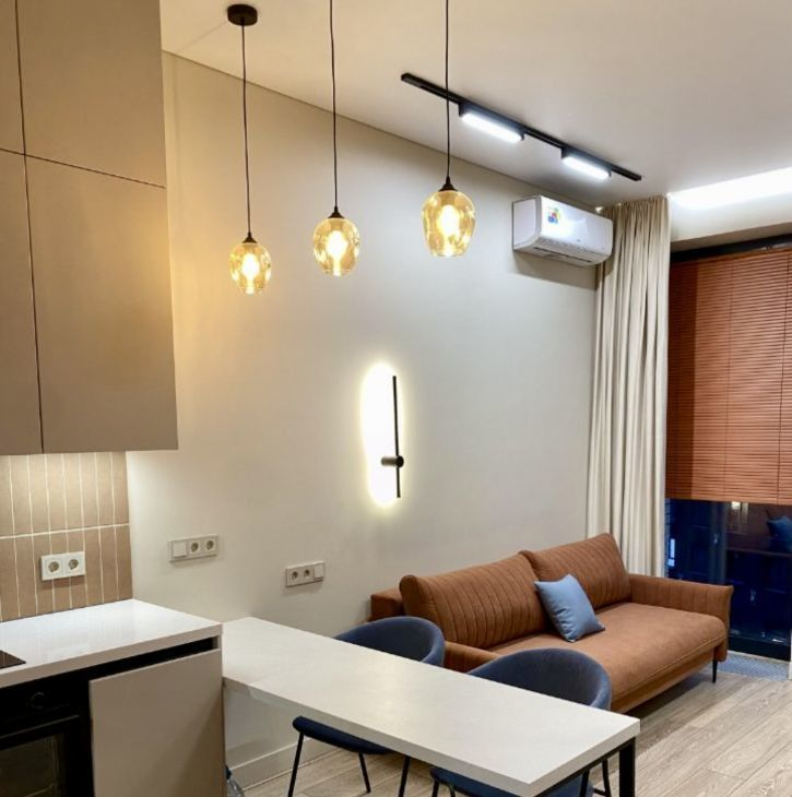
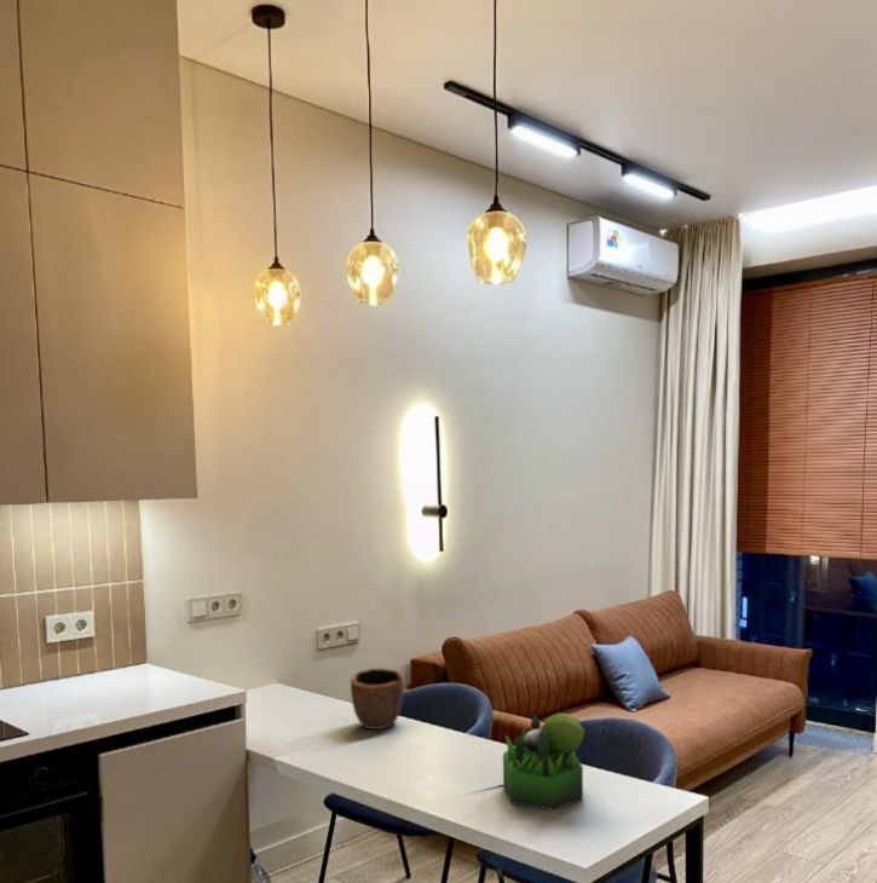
+ bowl (377, 700)
+ plant (543, 752)
